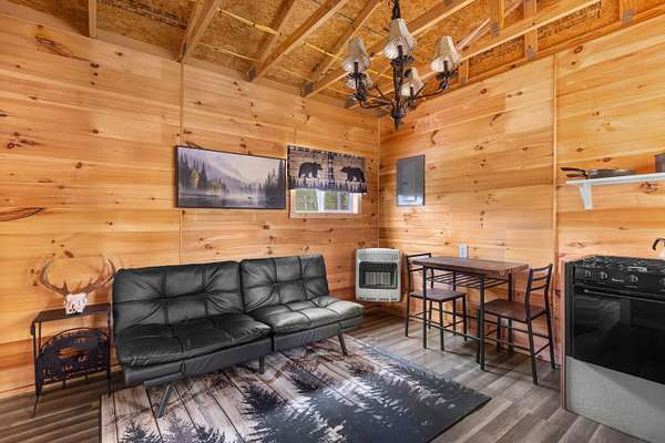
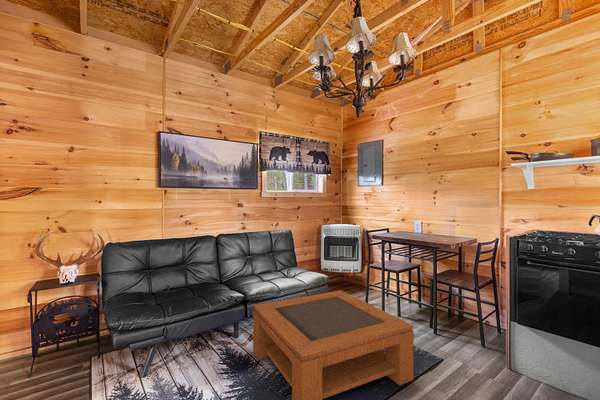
+ coffee table (326, 339)
